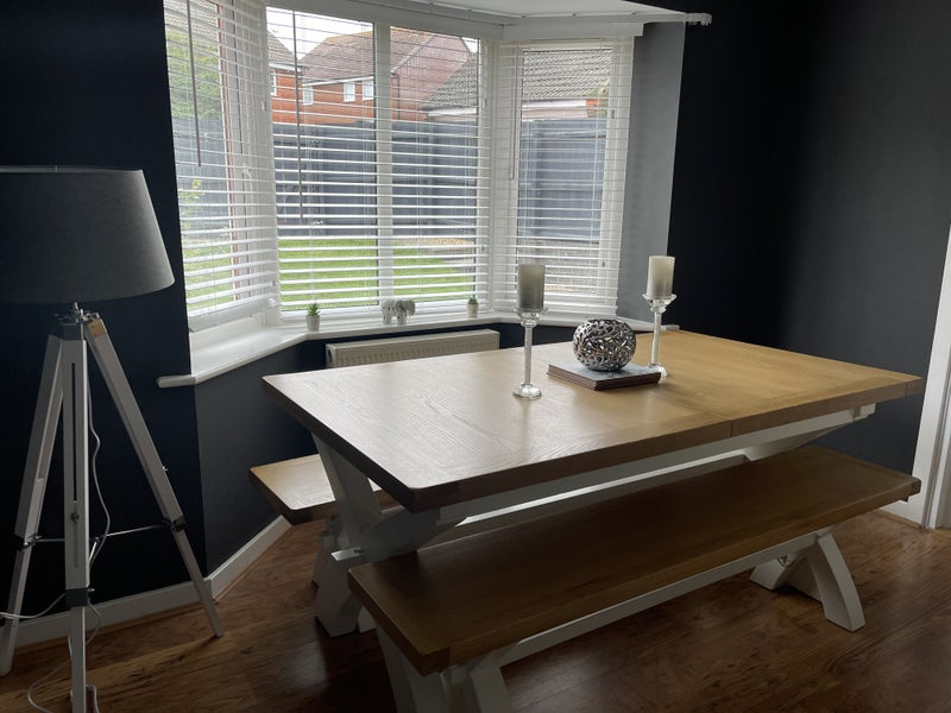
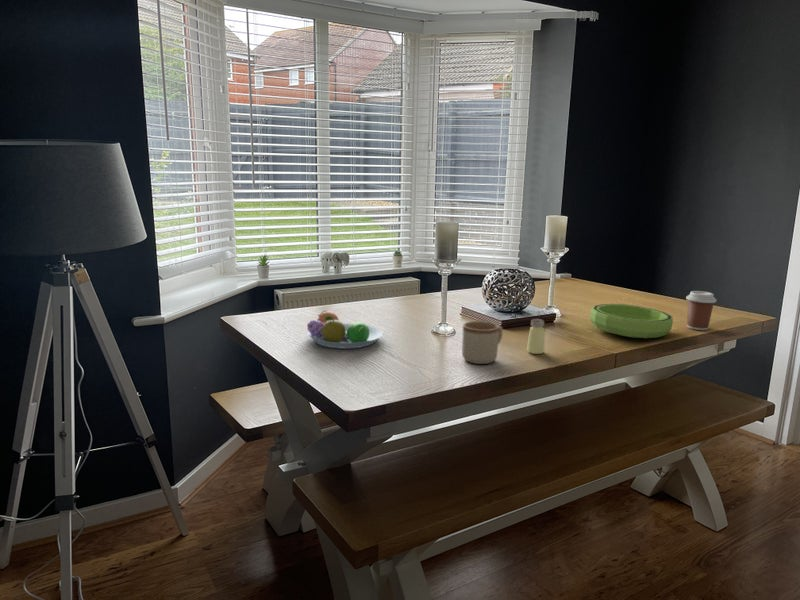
+ fruit bowl (345, 326)
+ coffee cup (699, 310)
+ mug (484, 341)
+ bowl (630, 321)
+ saltshaker (536, 335)
